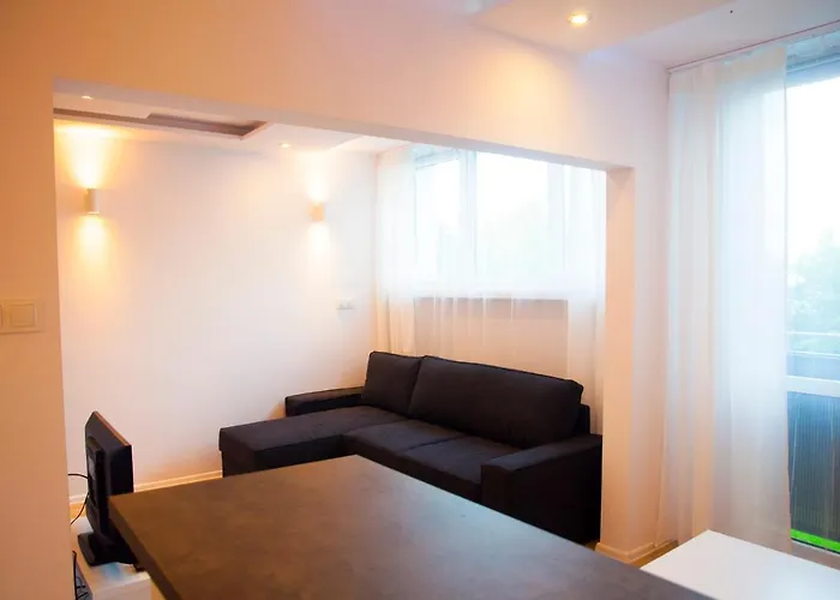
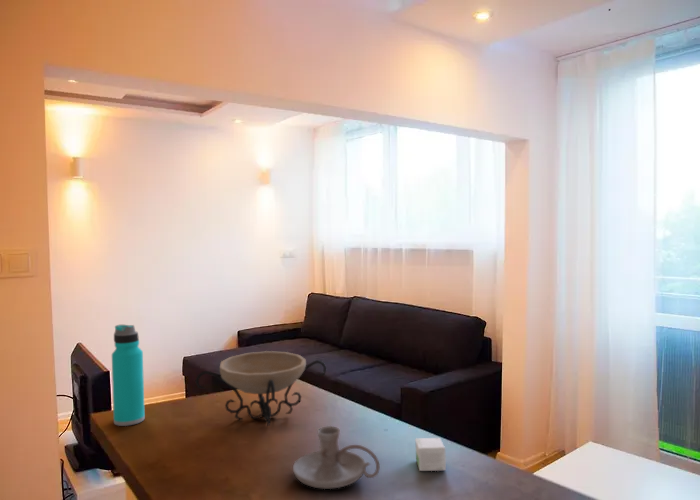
+ water bottle (127, 373)
+ small box (430, 454)
+ decorative bowl (263, 389)
+ candle holder (336, 455)
